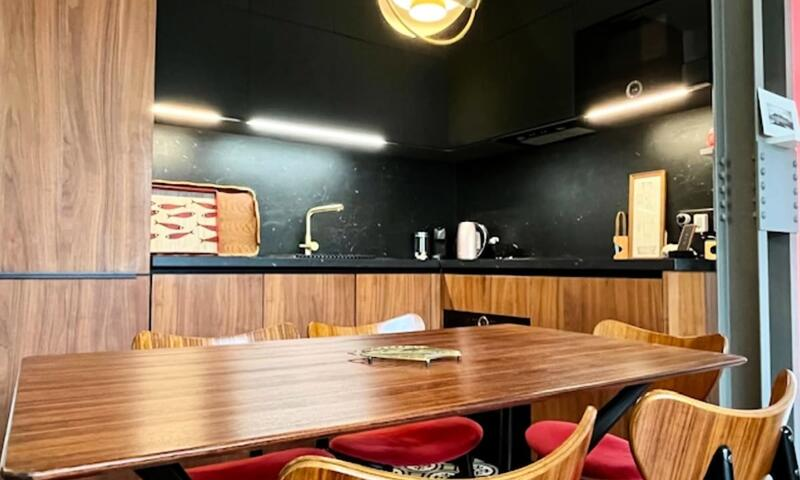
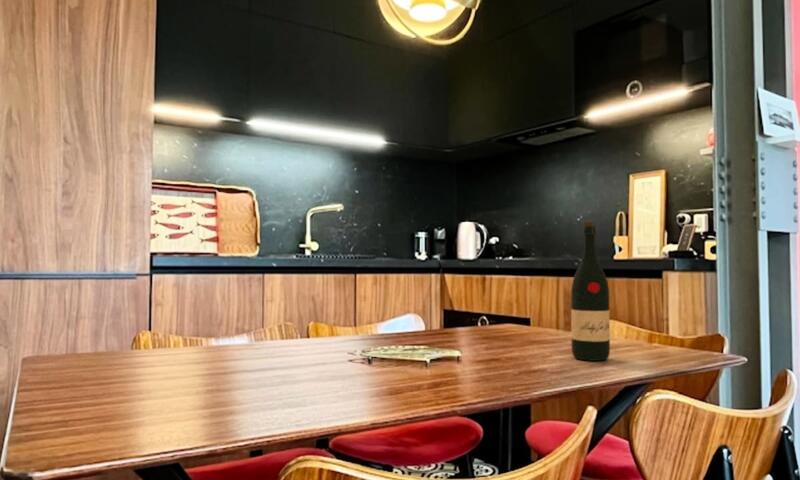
+ wine bottle (589, 289)
